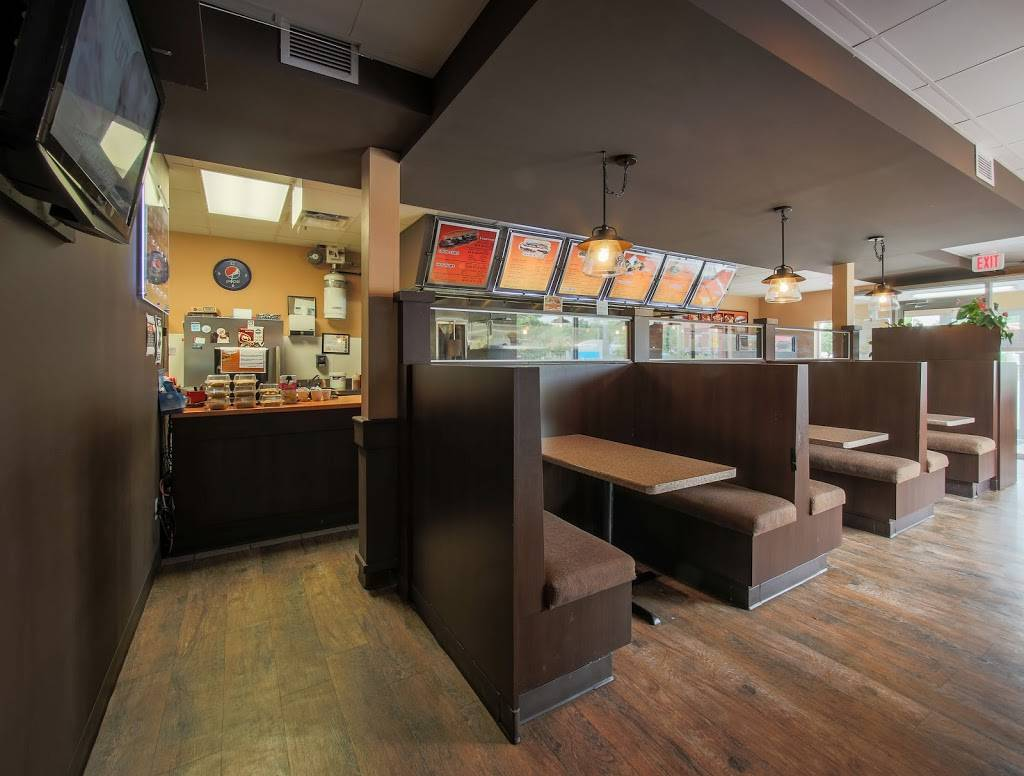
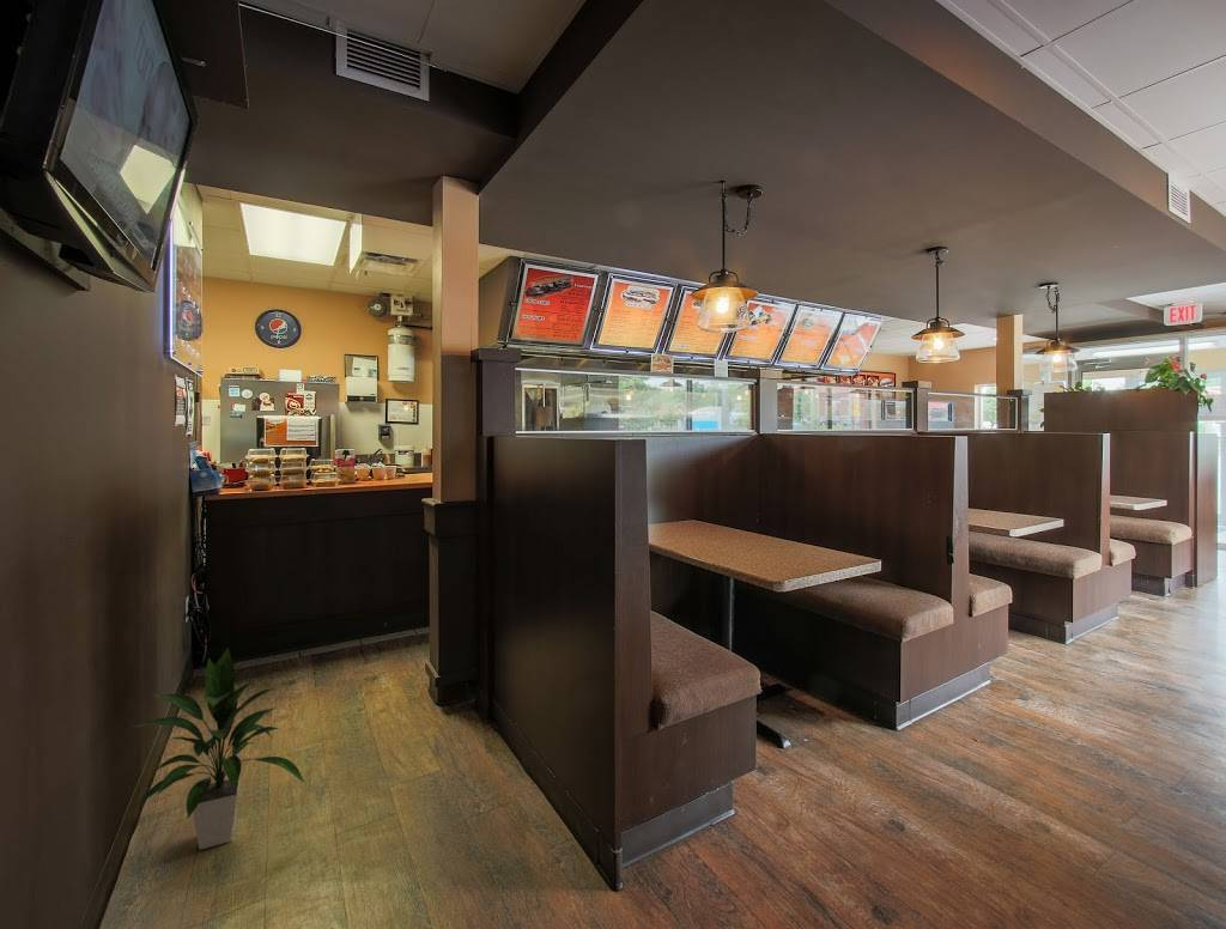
+ indoor plant (223, 748)
